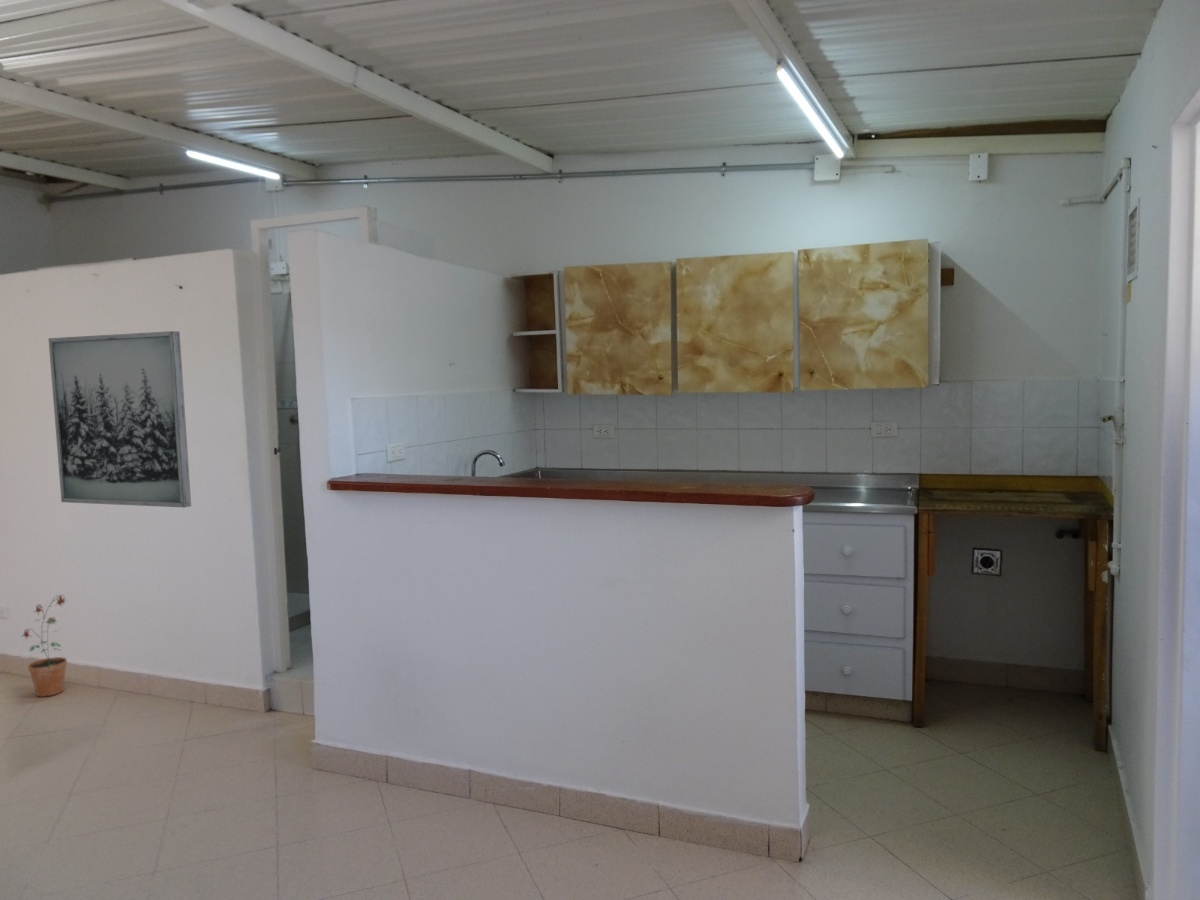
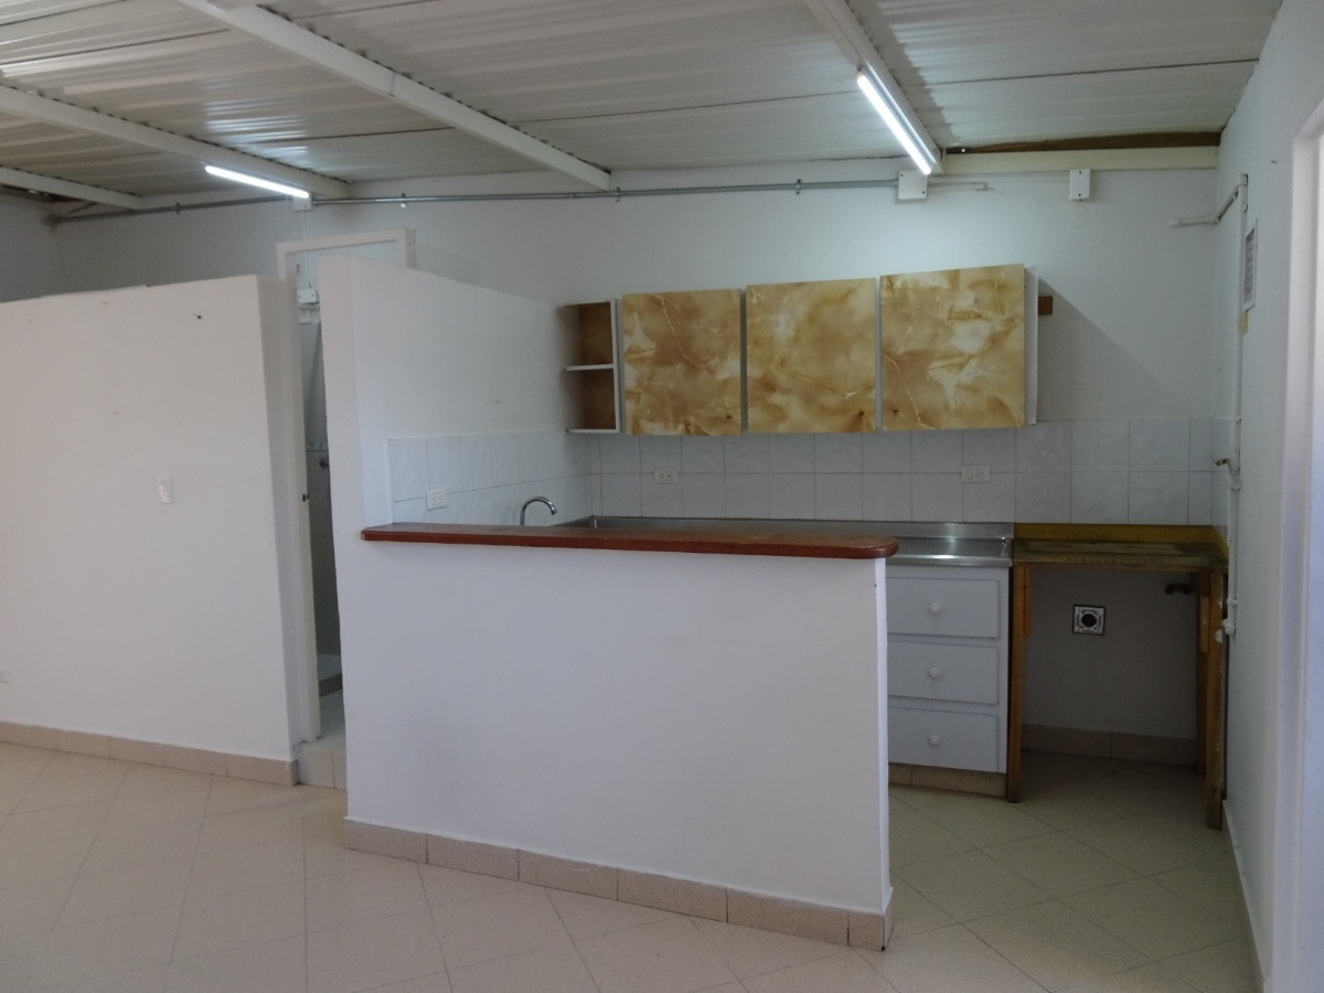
- wall art (118, 420)
- potted plant (44, 643)
